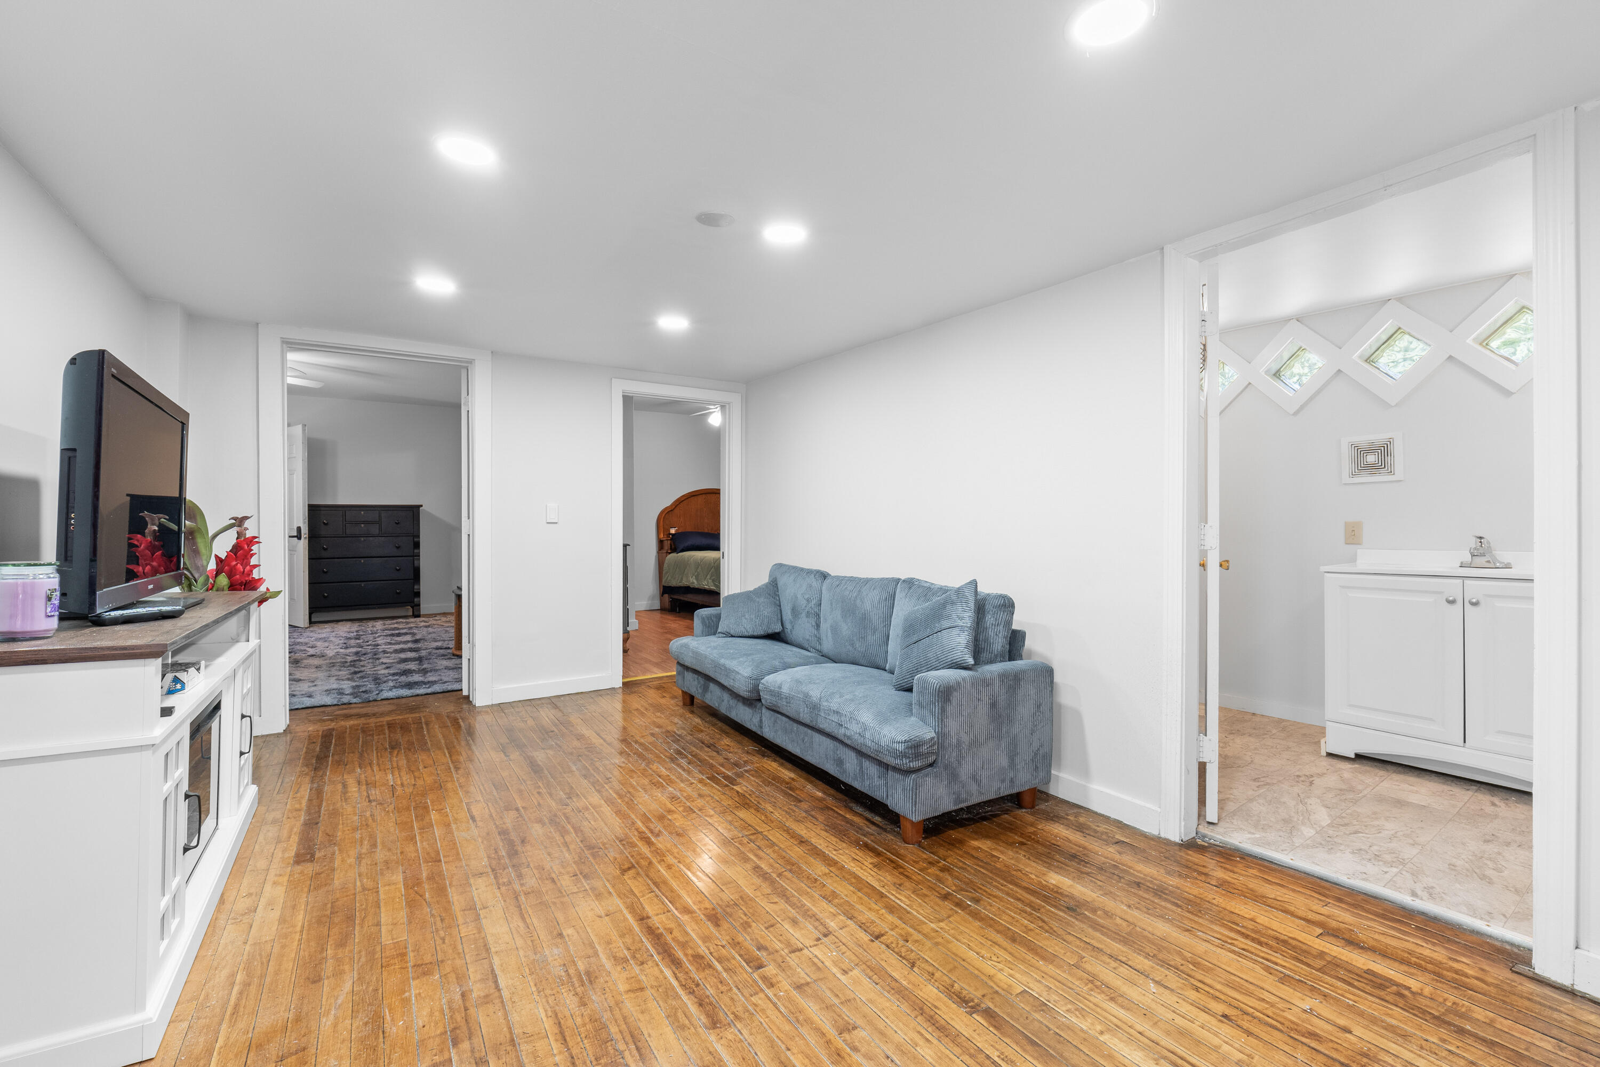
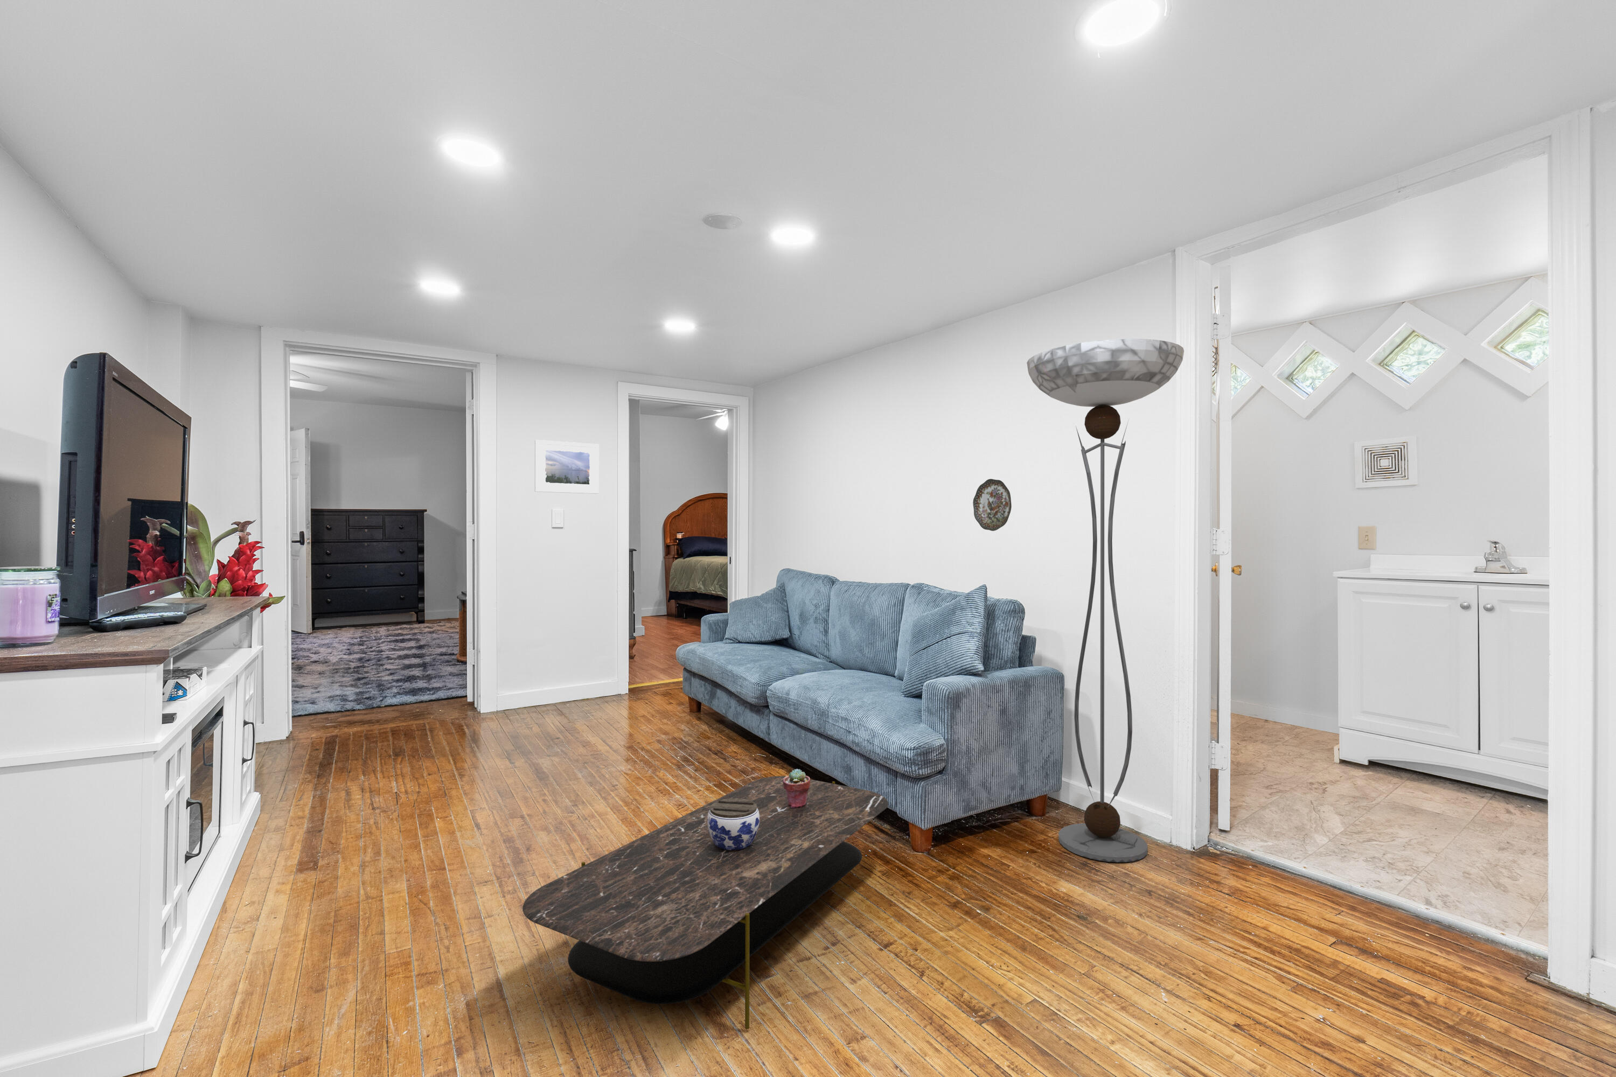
+ decorative plate (993, 505)
+ jar (733, 823)
+ potted succulent (797, 786)
+ floor lamp (1103, 601)
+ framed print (568, 468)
+ coffee table (736, 886)
